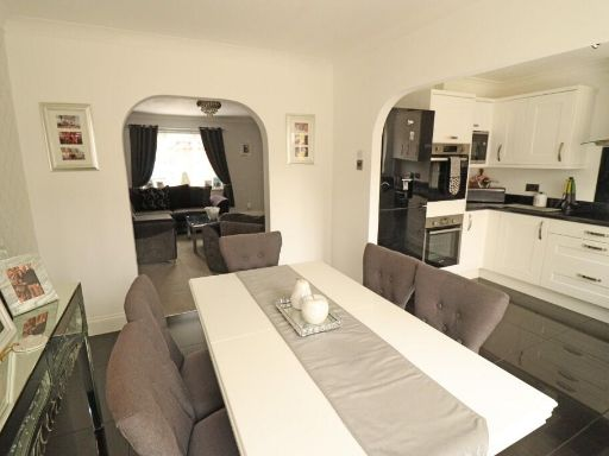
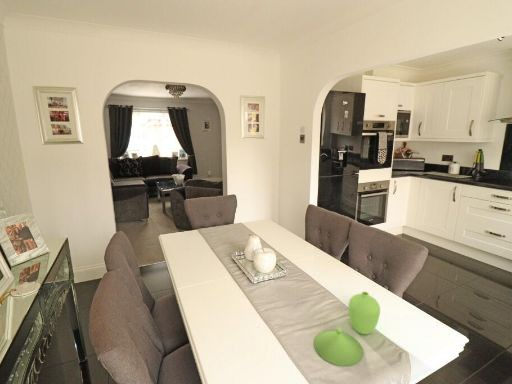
+ vase (350, 320)
